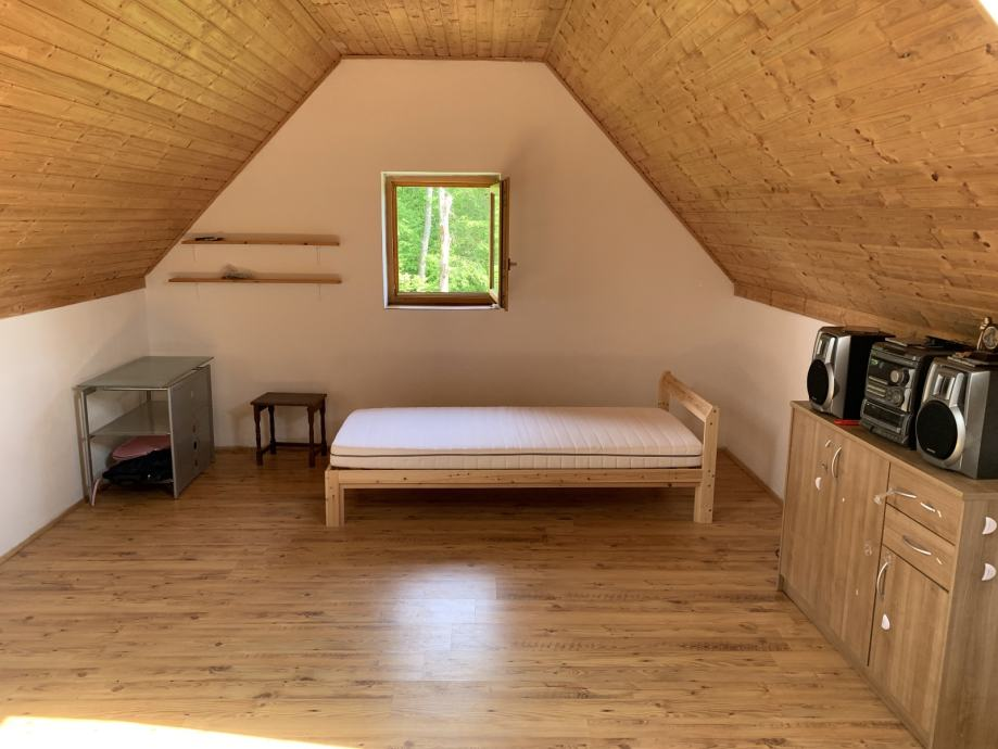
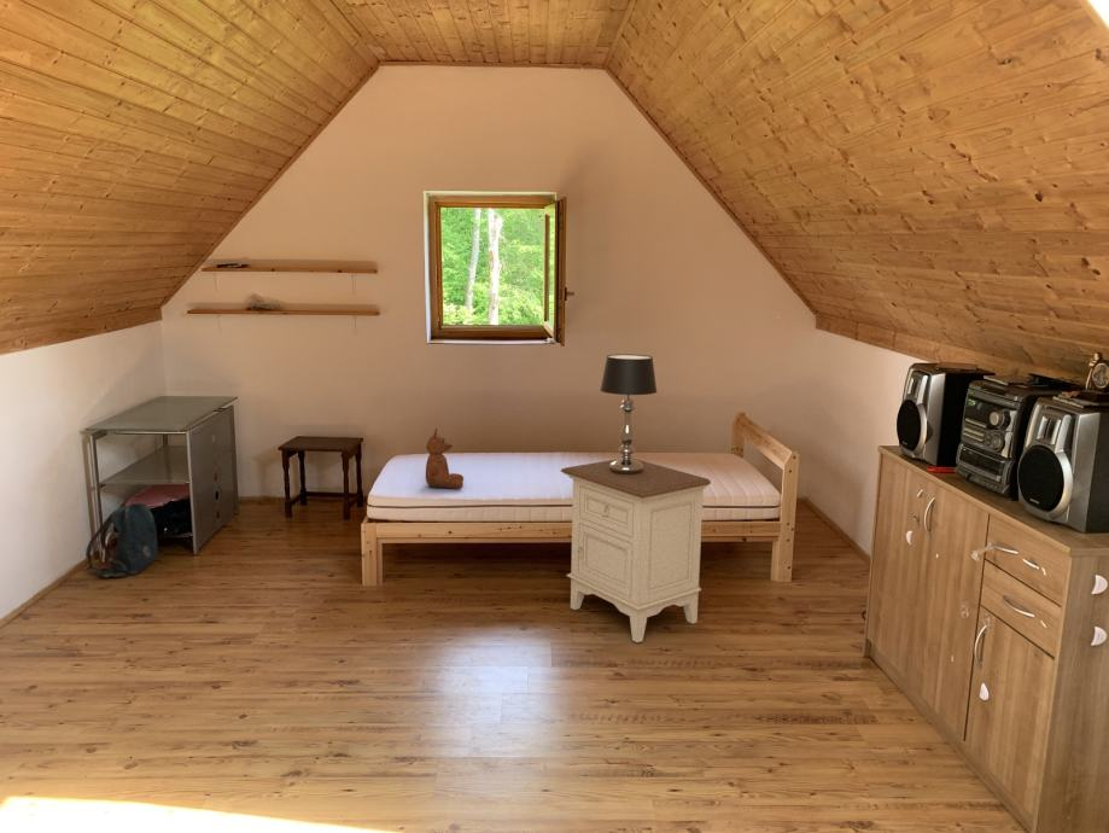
+ table lamp (628, 414)
+ backpack (121, 535)
+ teddy bear (444, 458)
+ nightstand (631, 546)
